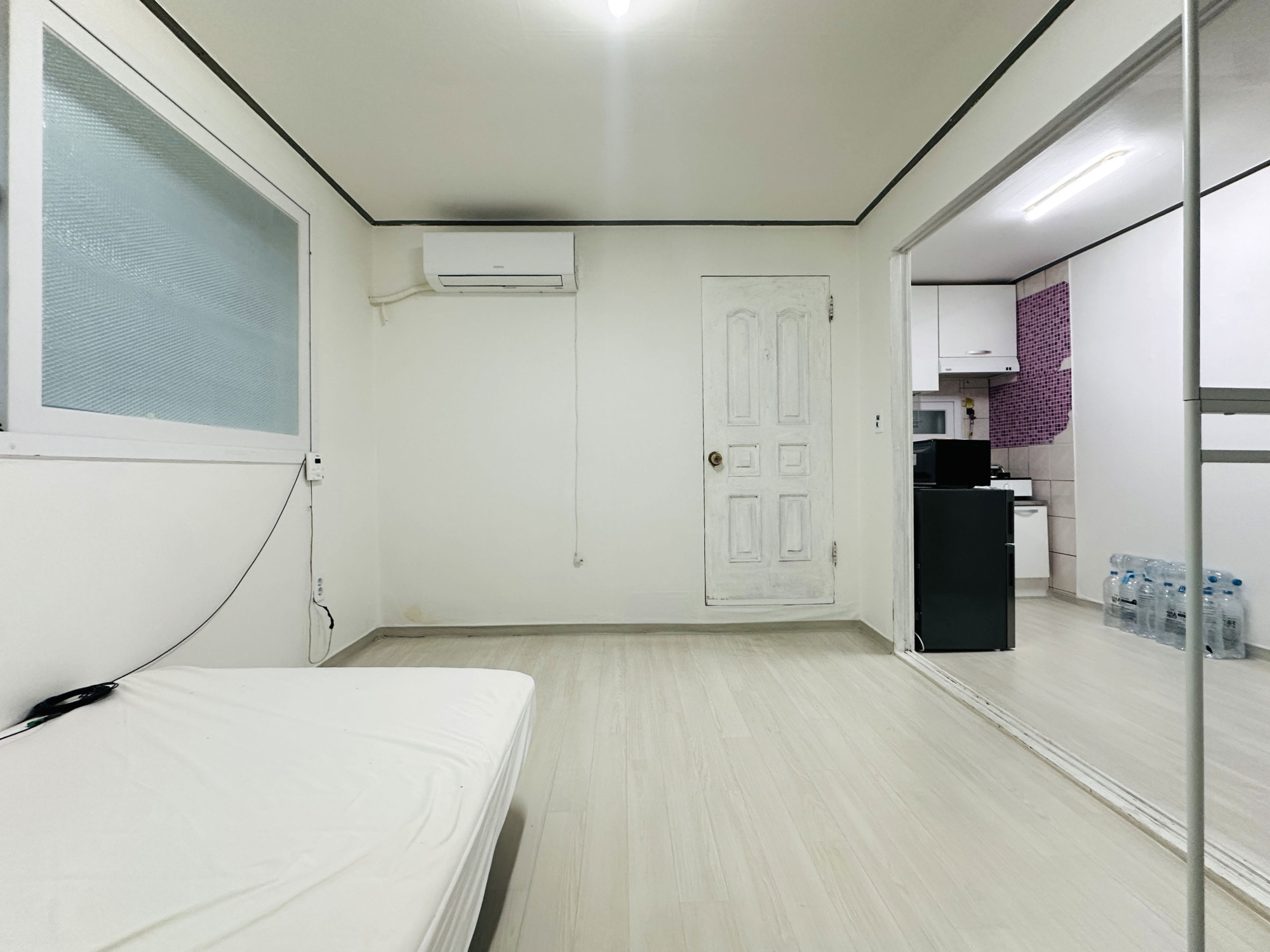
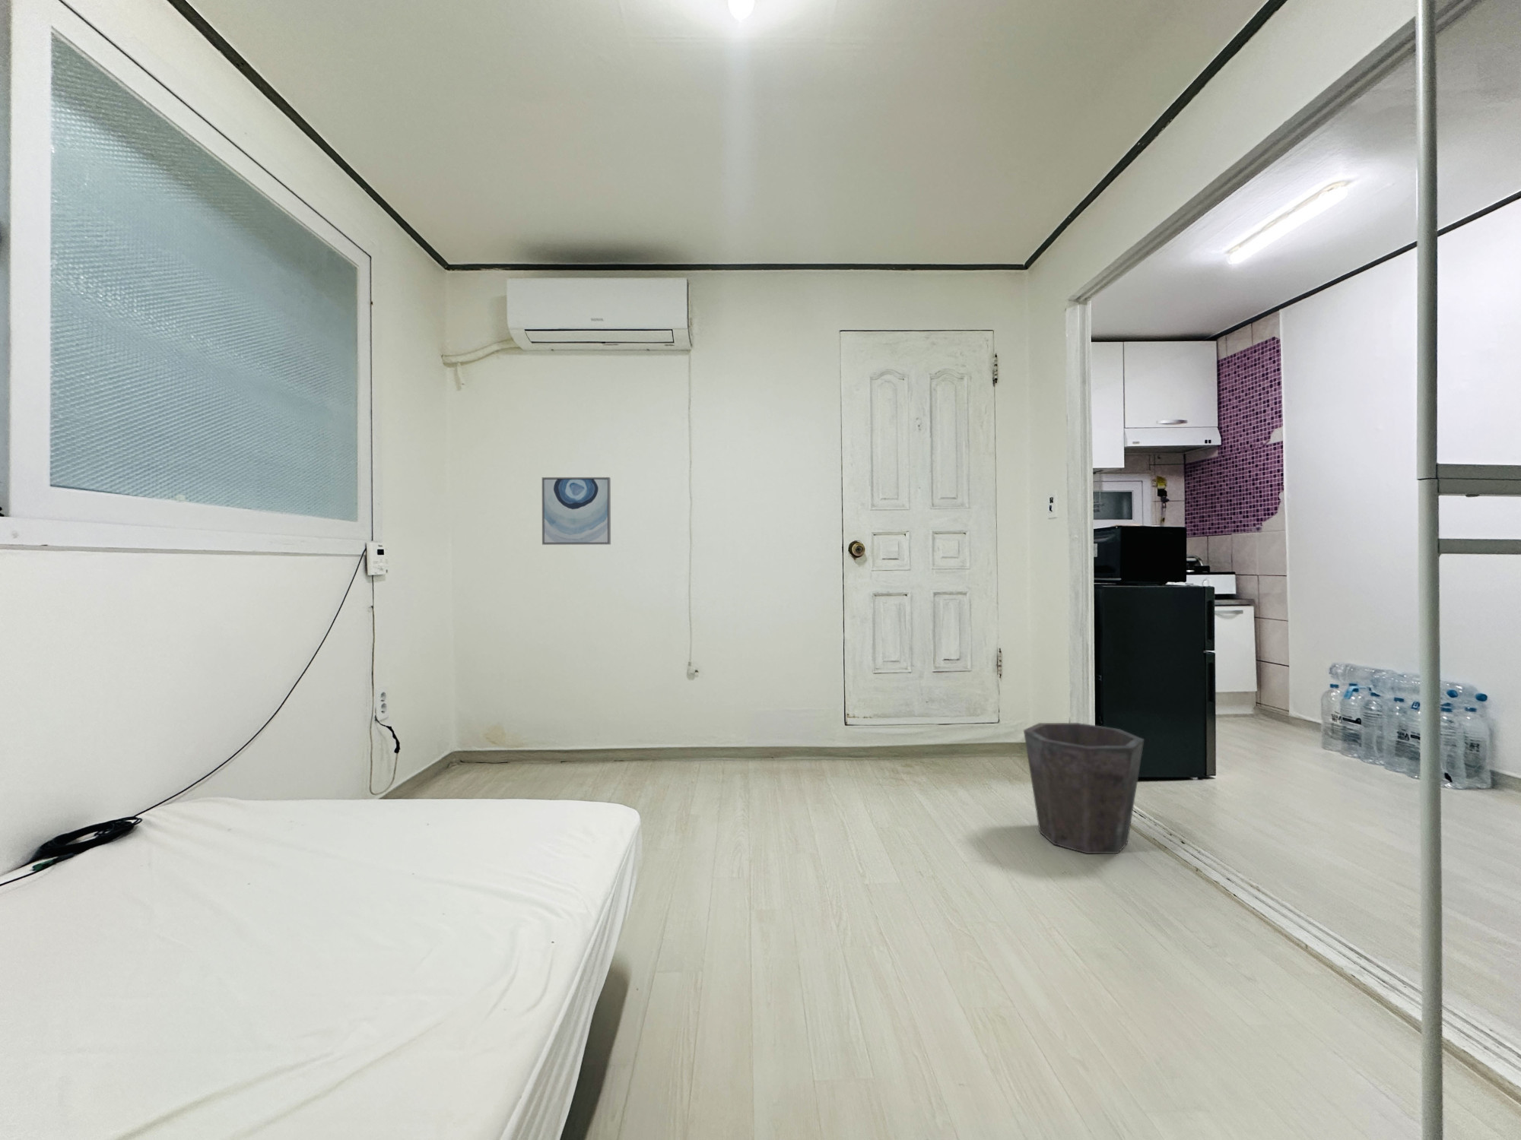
+ waste bin (1083, 786)
+ wall art (576, 510)
